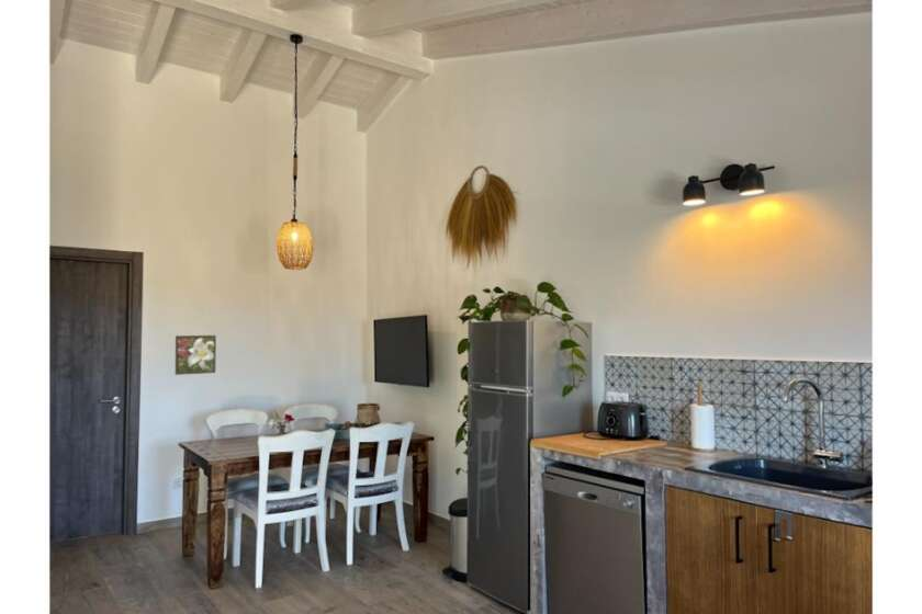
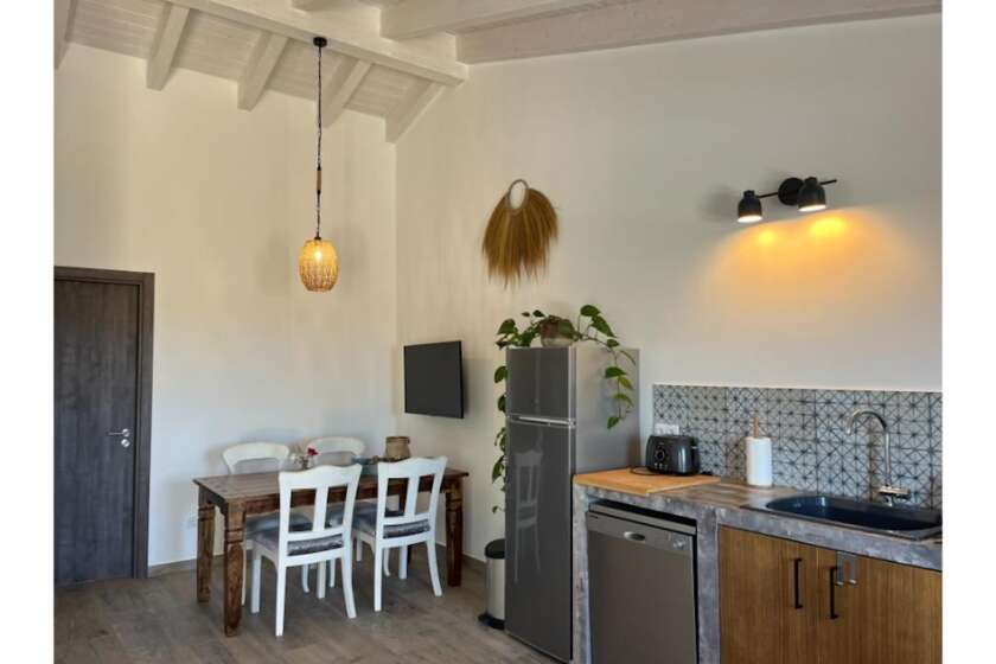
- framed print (195, 354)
